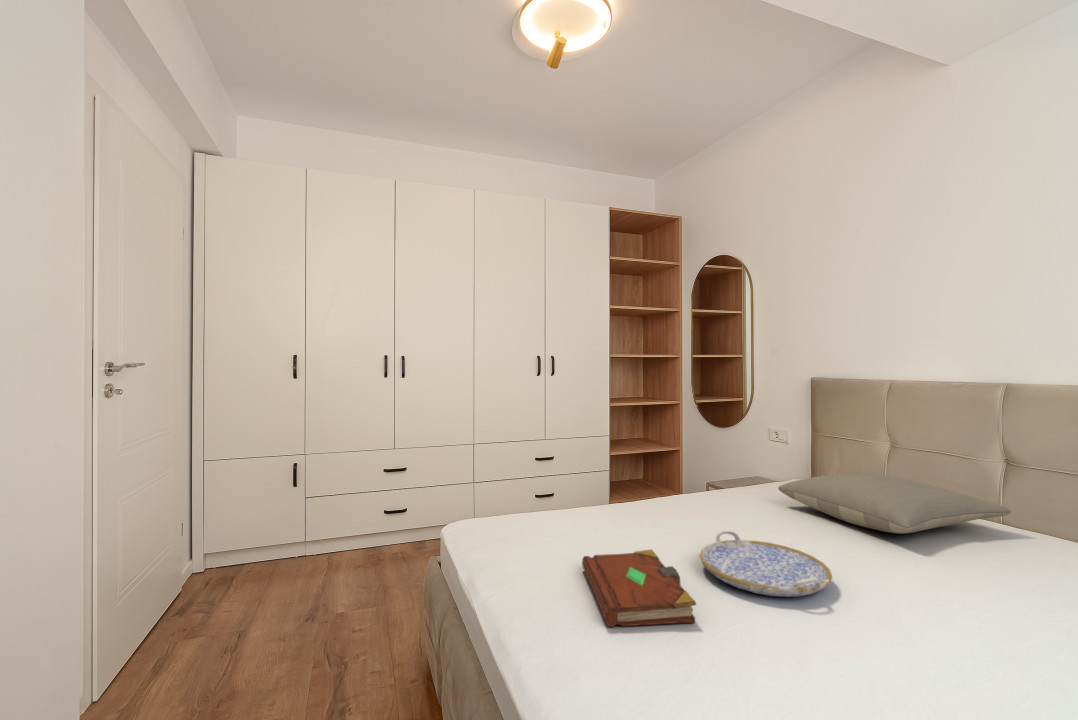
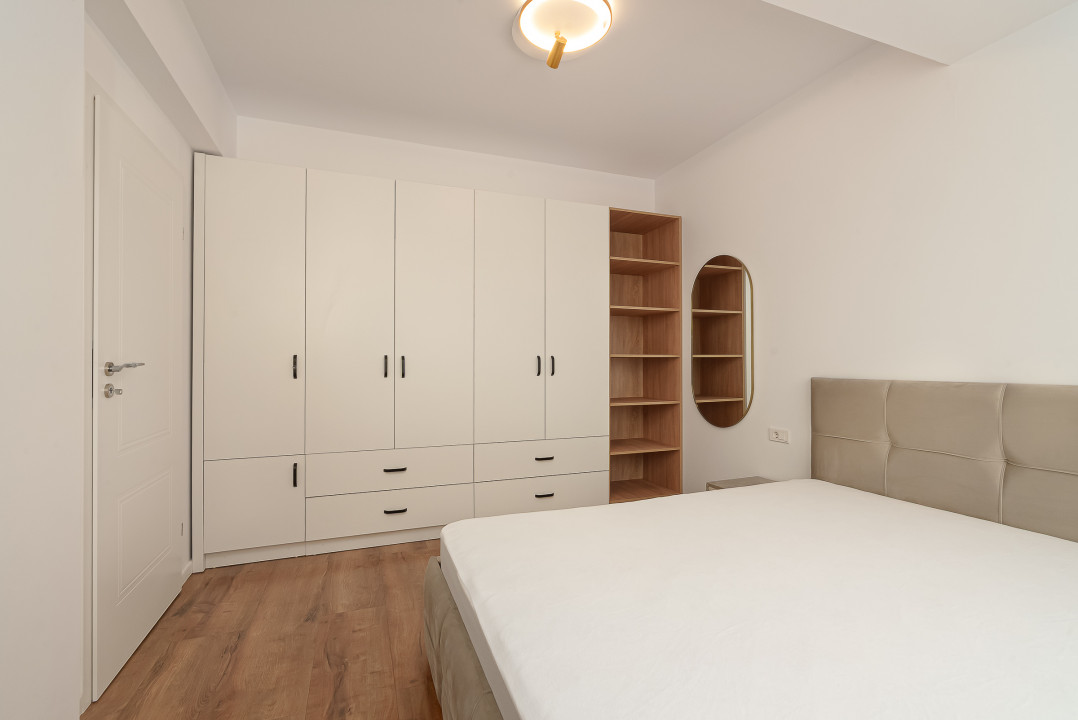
- pillow (884, 498)
- serving tray (762, 564)
- book (632, 582)
